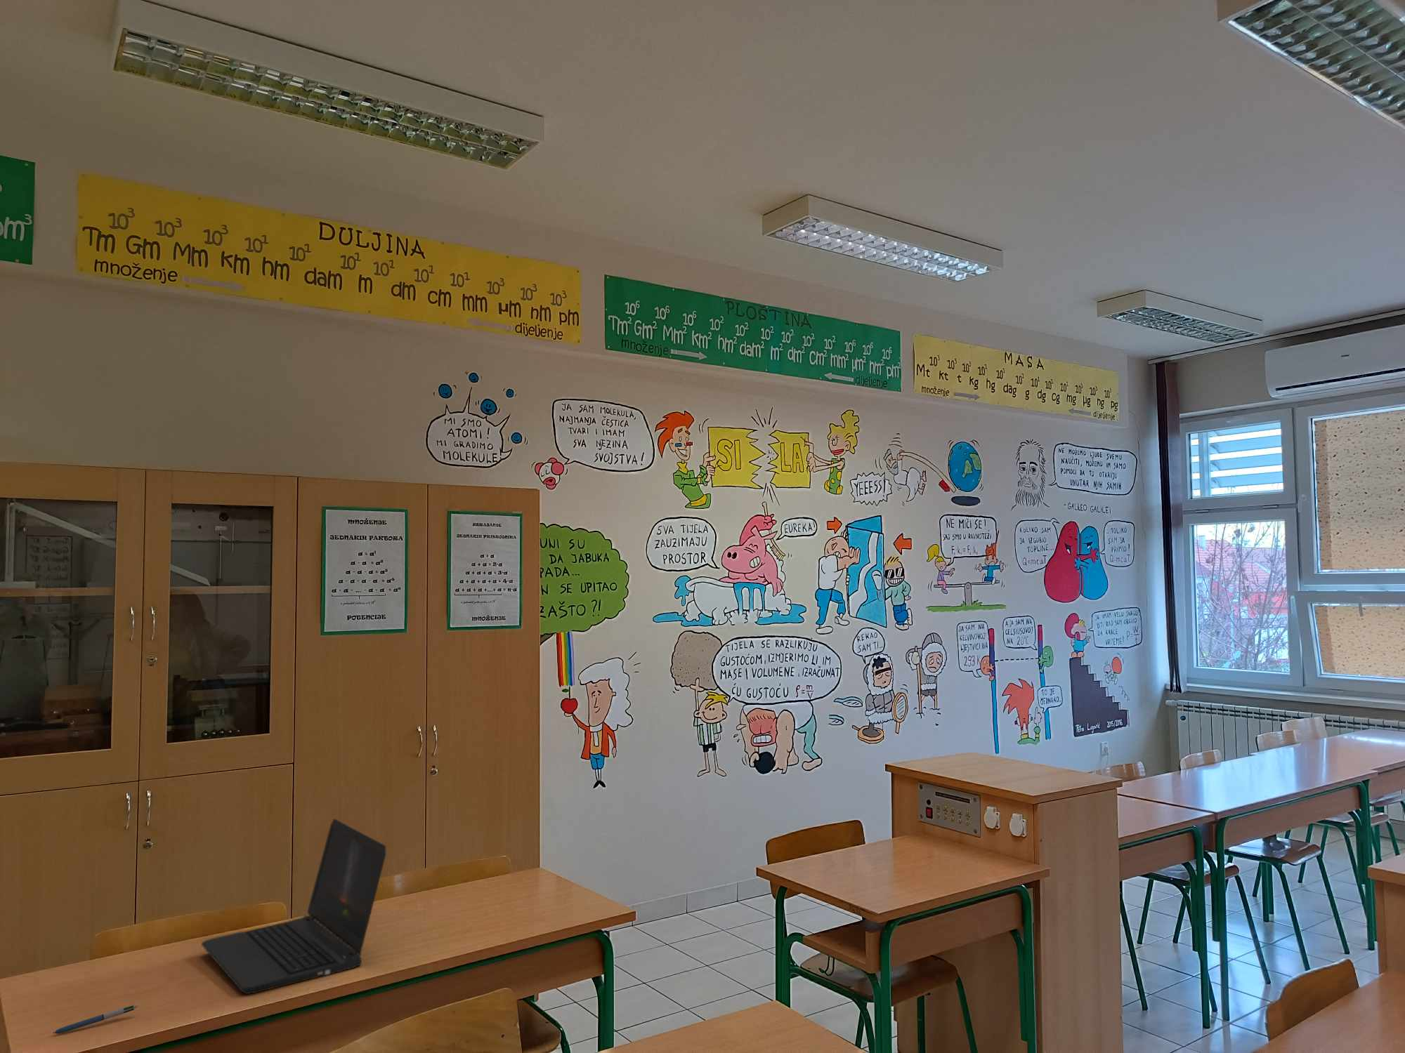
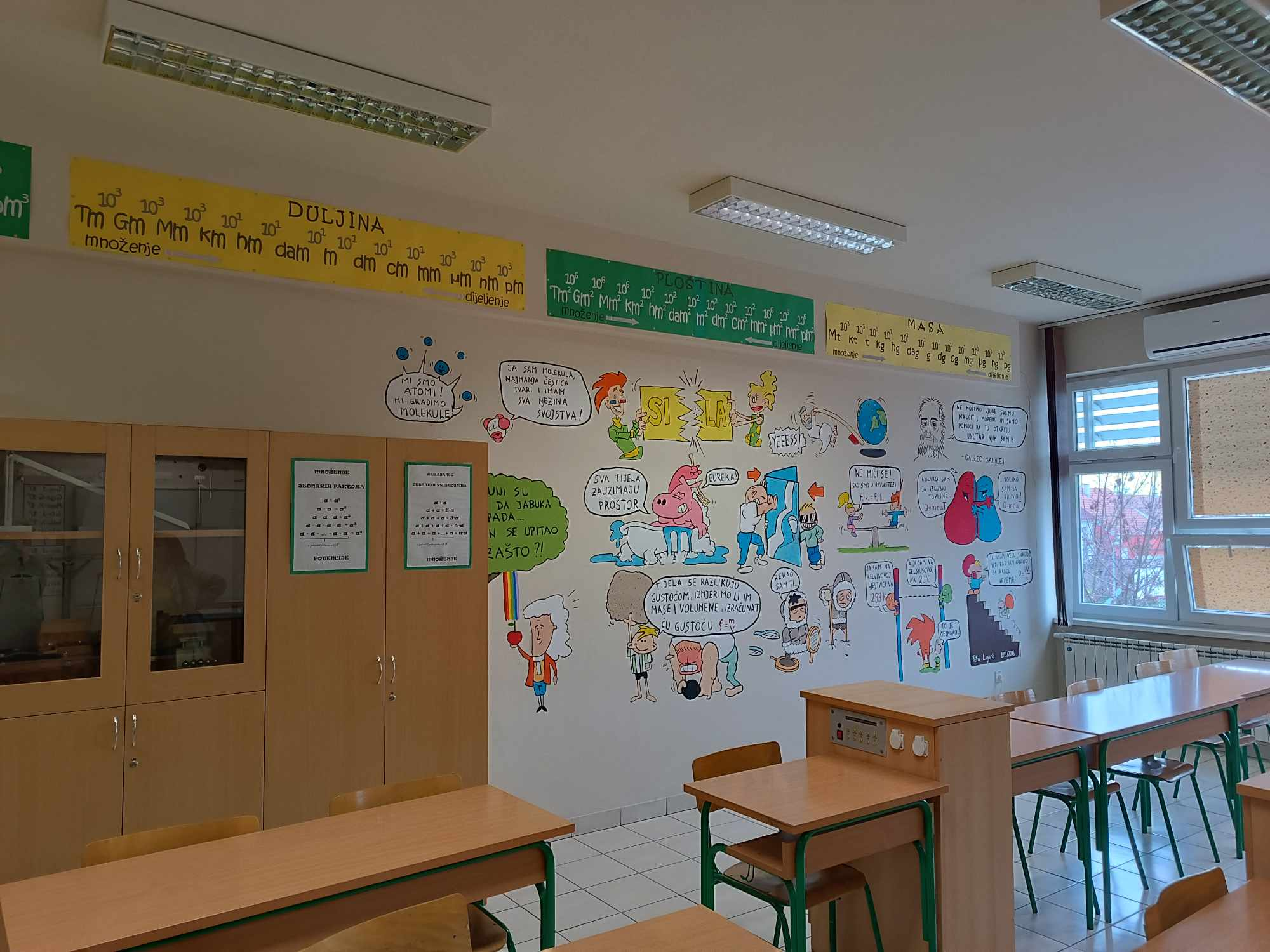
- laptop computer (309, 904)
- pen (95, 1019)
